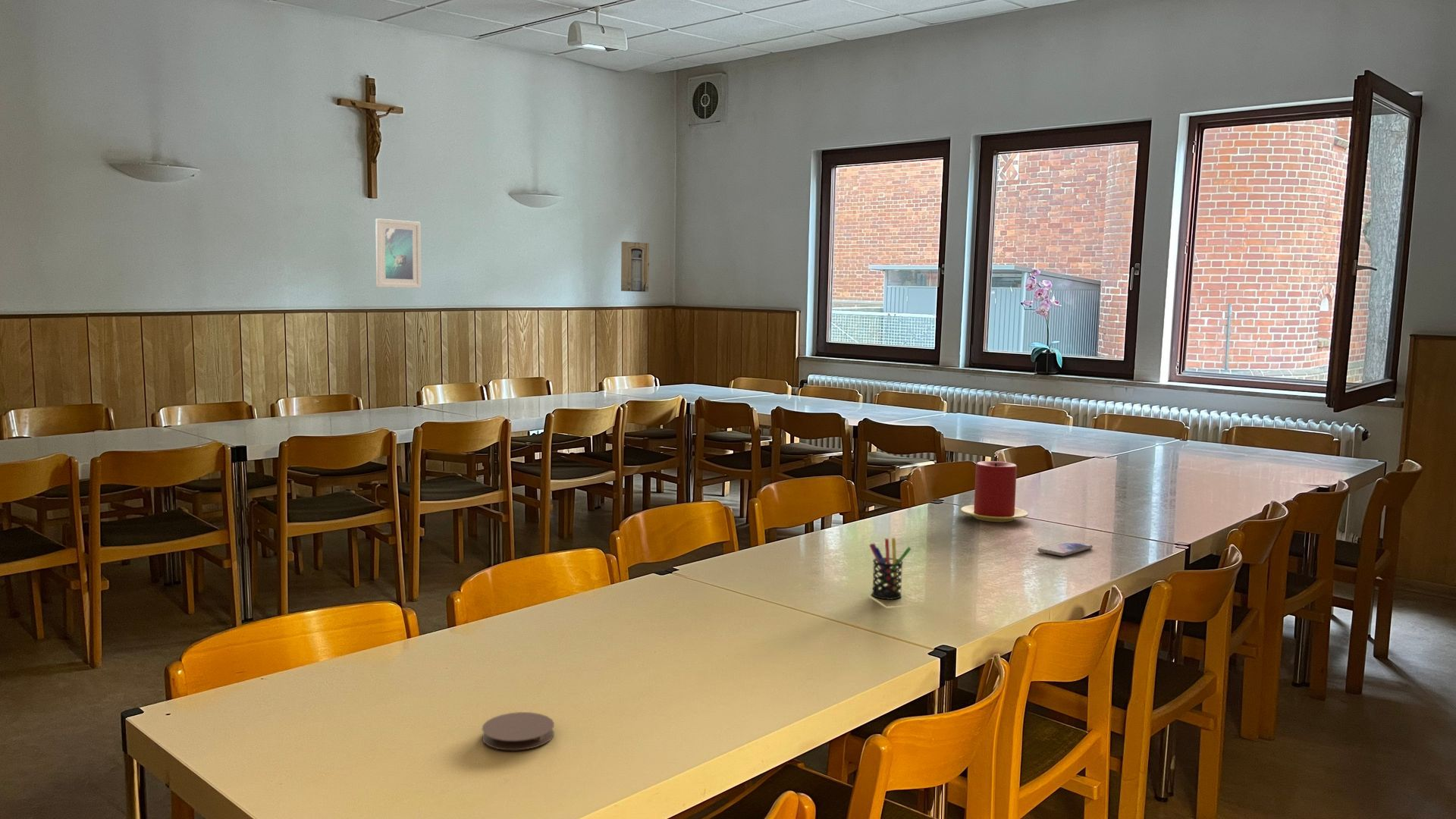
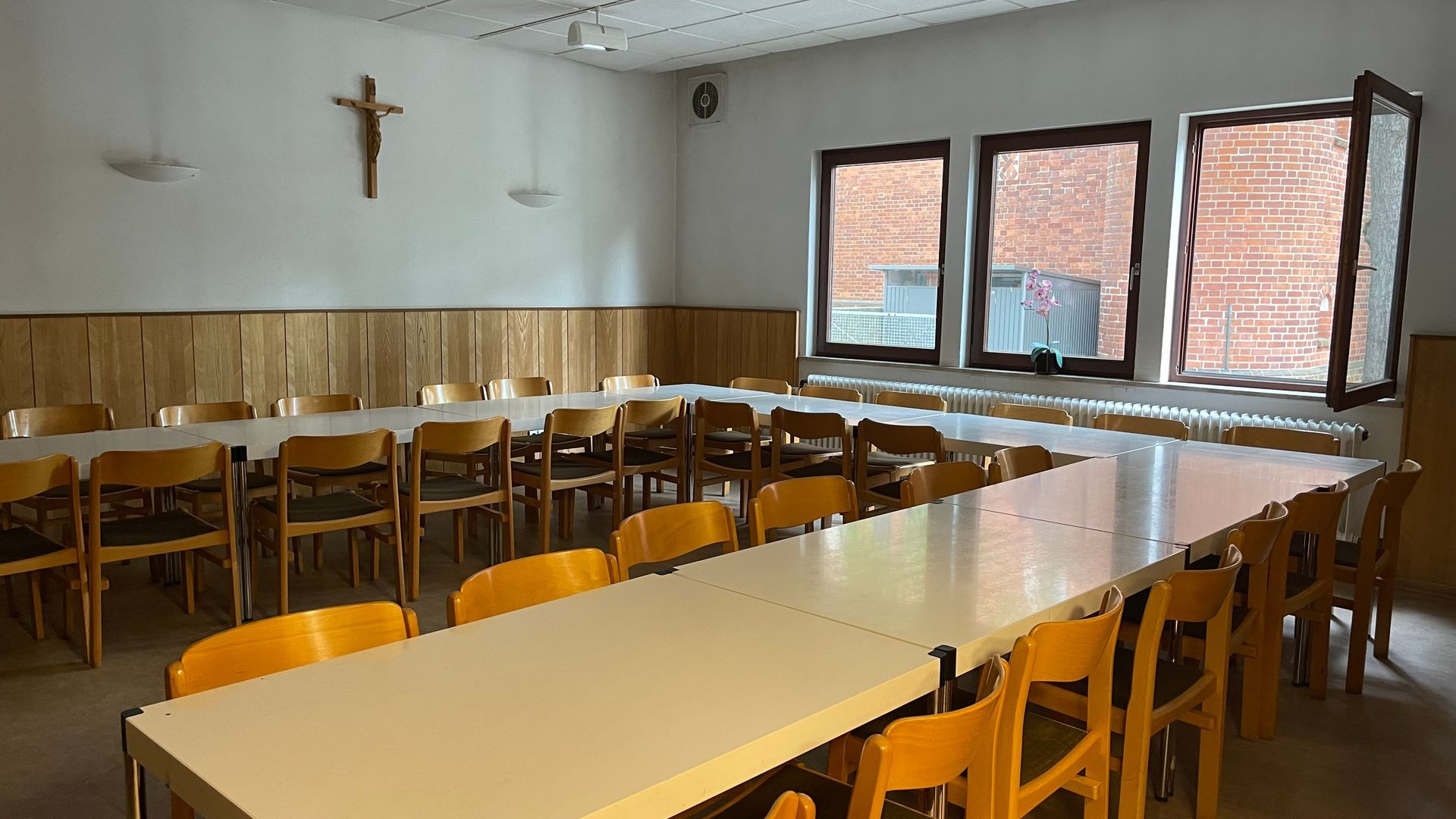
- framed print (398, 254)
- wall art (635, 267)
- coaster (518, 730)
- candle (995, 490)
- smartphone (1065, 548)
- pen holder (890, 566)
